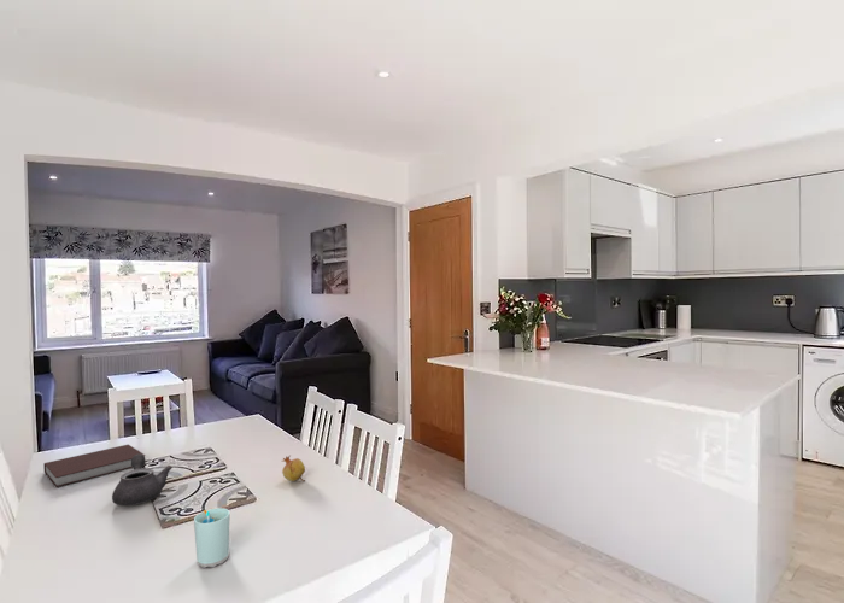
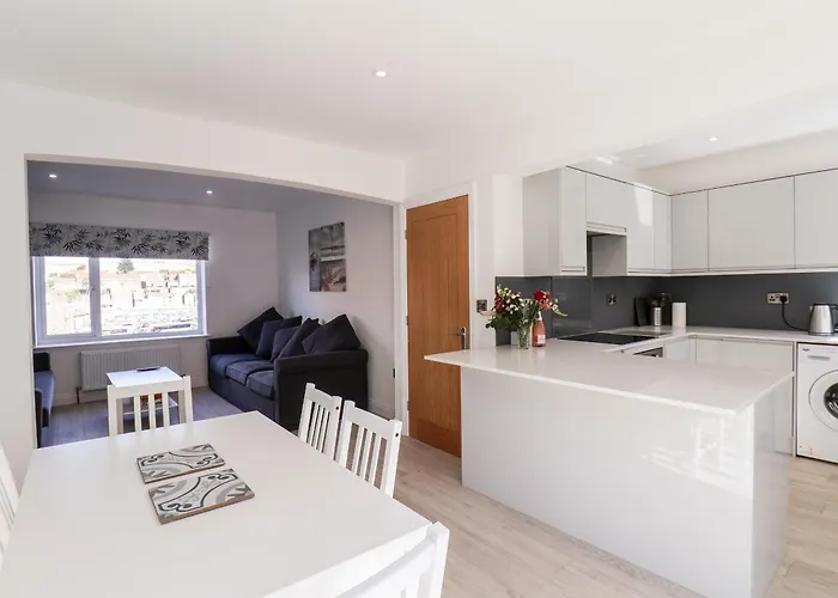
- fruit (293, 468)
- cup (211, 532)
- notebook (95, 463)
- teapot (141, 478)
